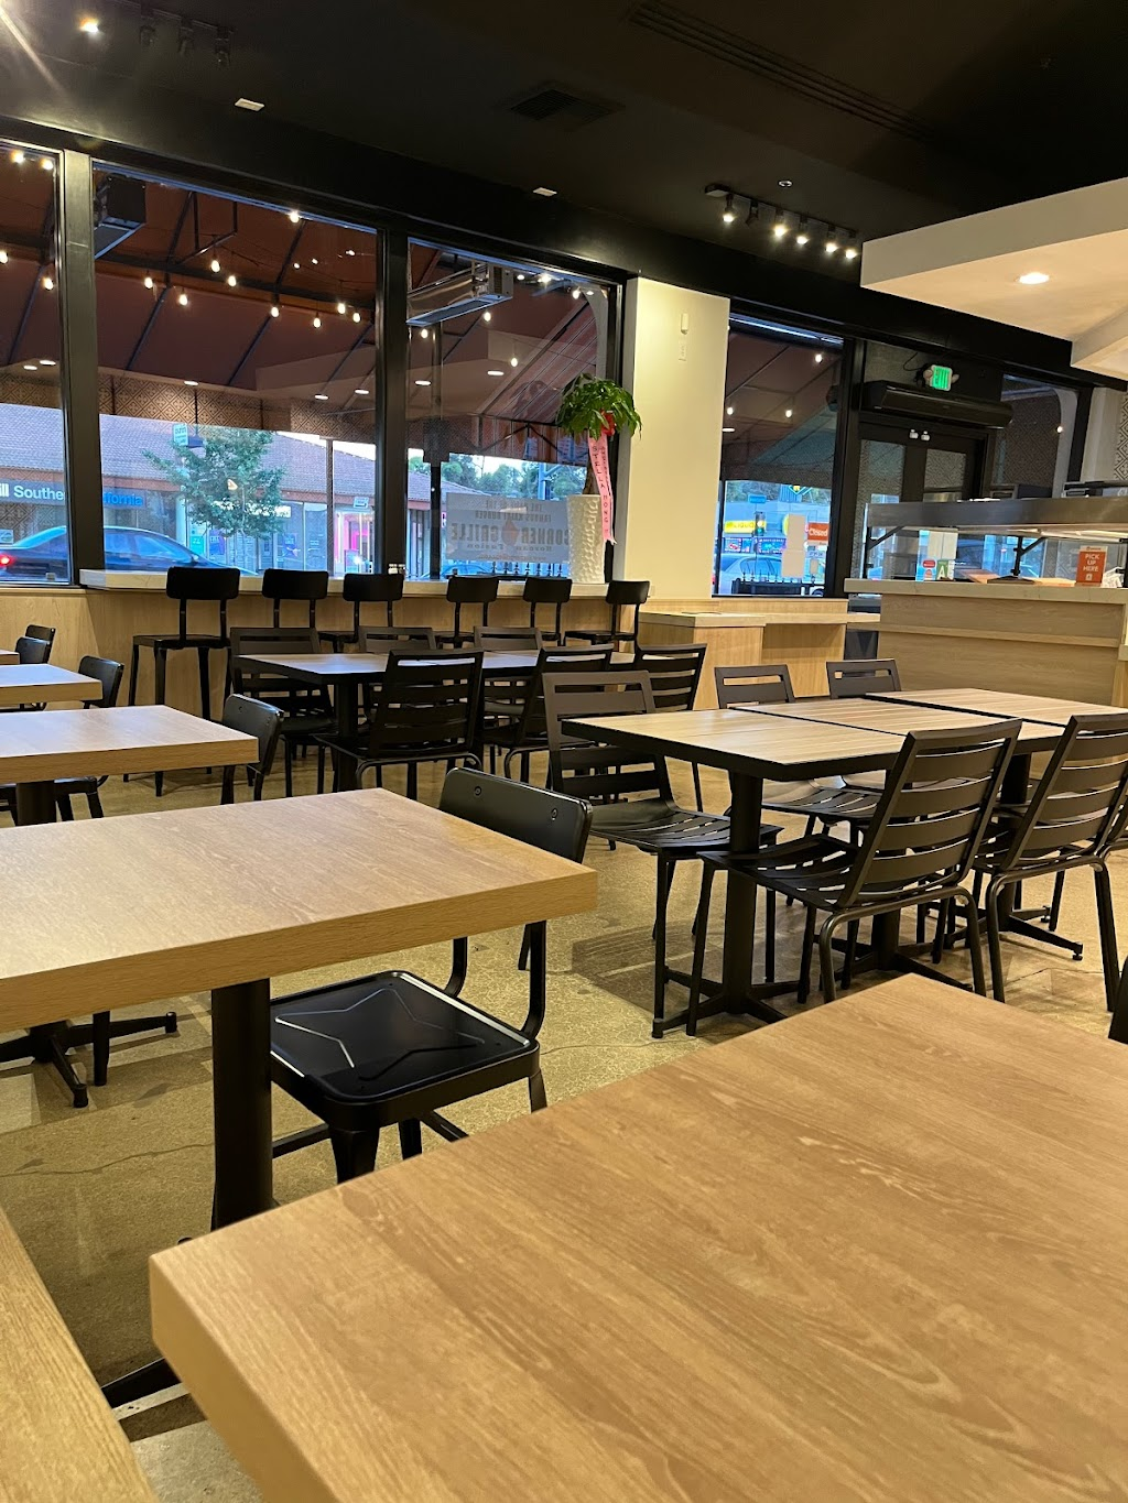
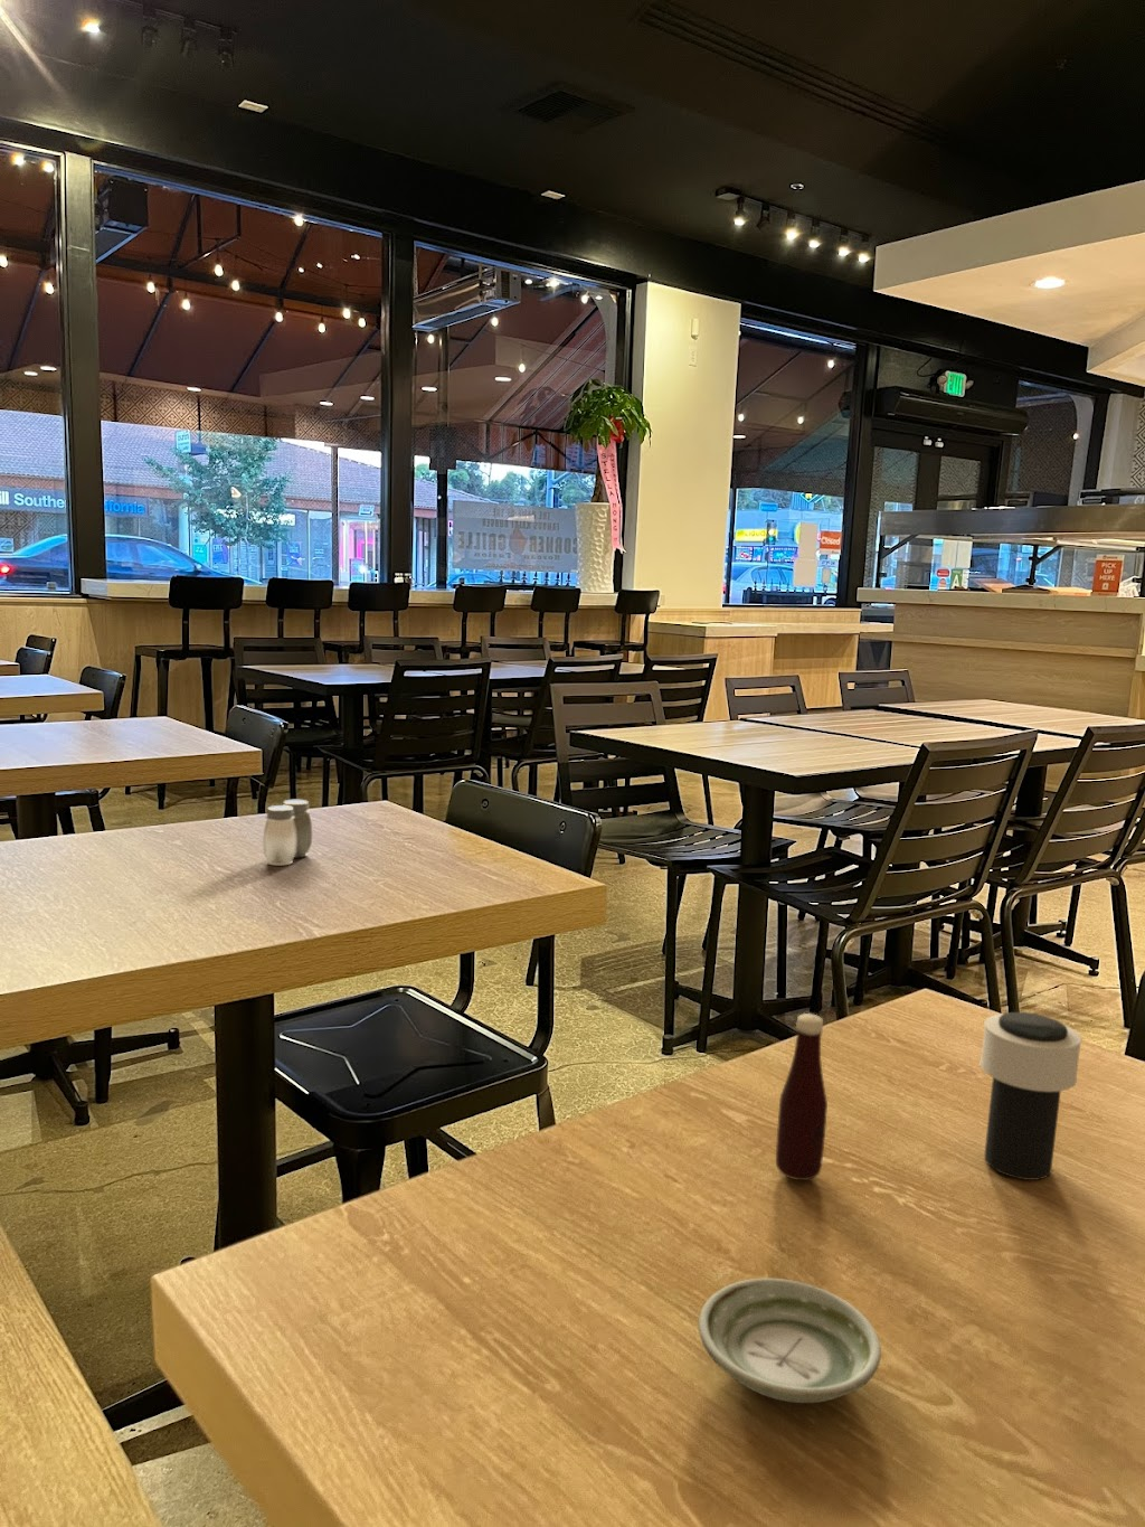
+ tabasco sauce (803, 1095)
+ cup (1025, 1094)
+ saucer (787, 1349)
+ salt and pepper shaker (287, 830)
